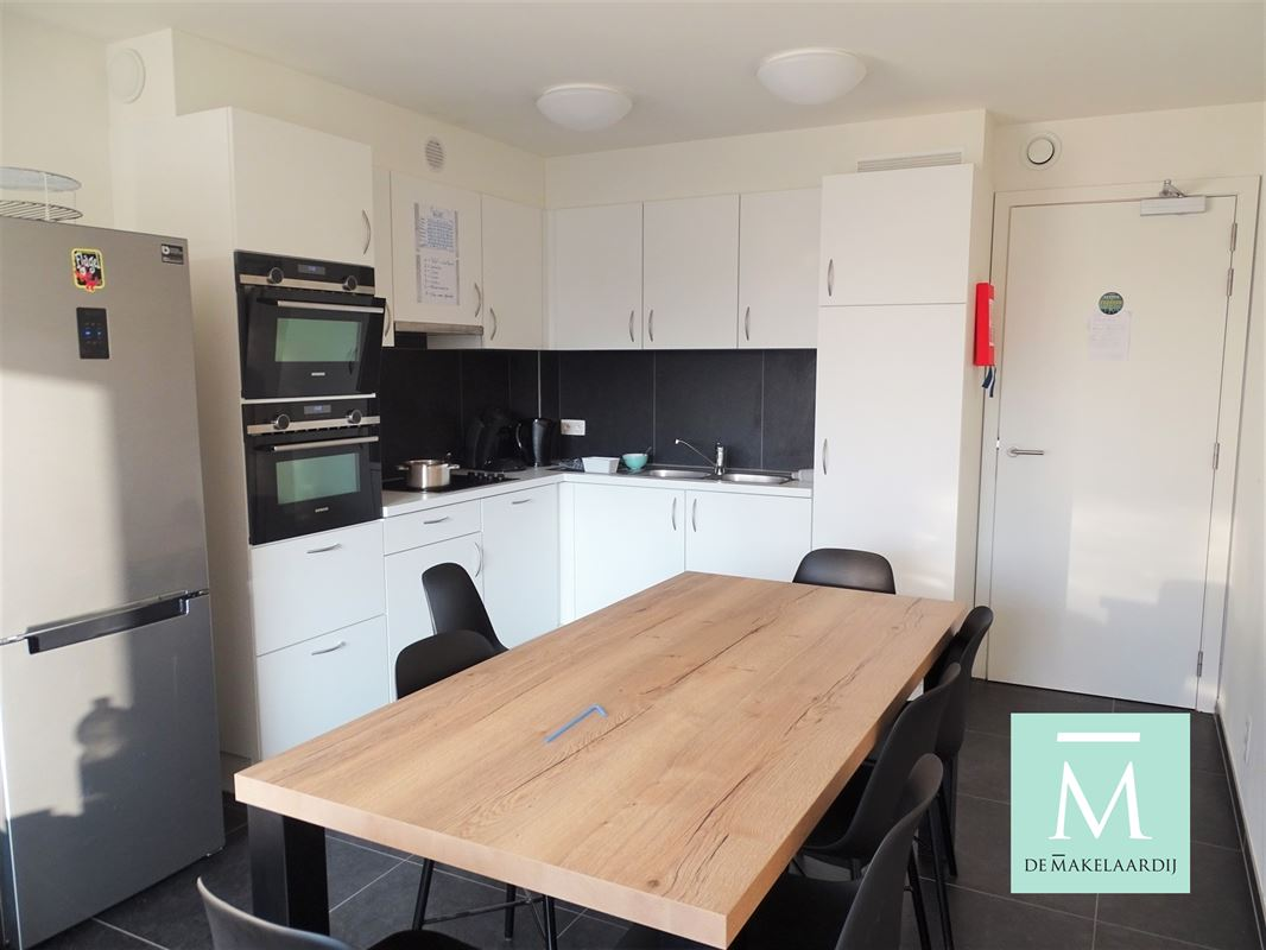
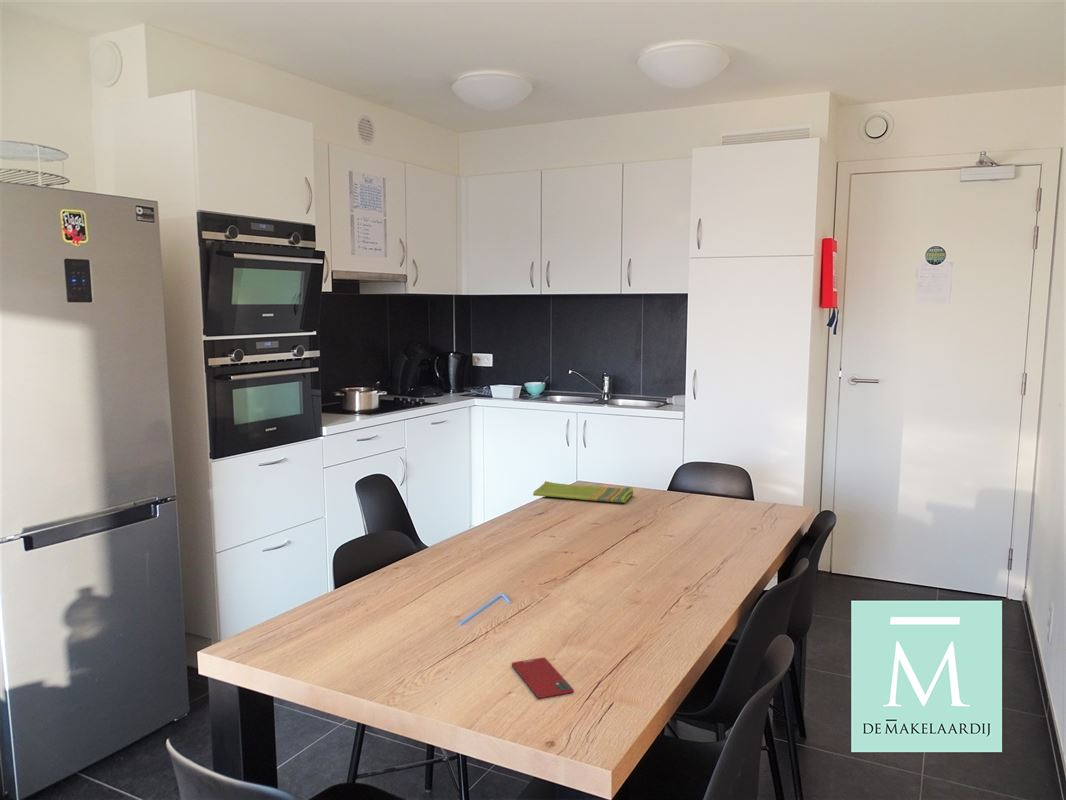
+ dish towel (583, 491)
+ smartphone (541, 676)
